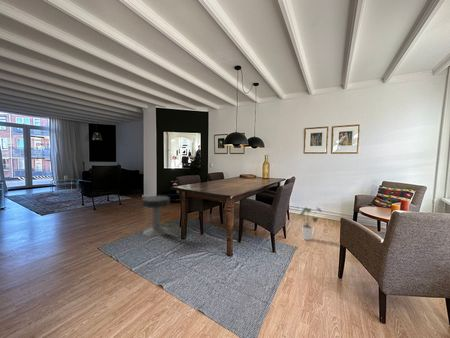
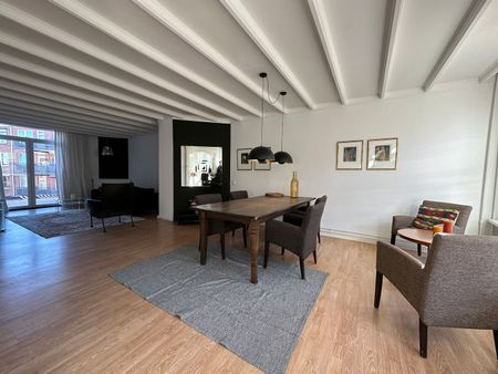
- side table (156, 215)
- house plant (309, 222)
